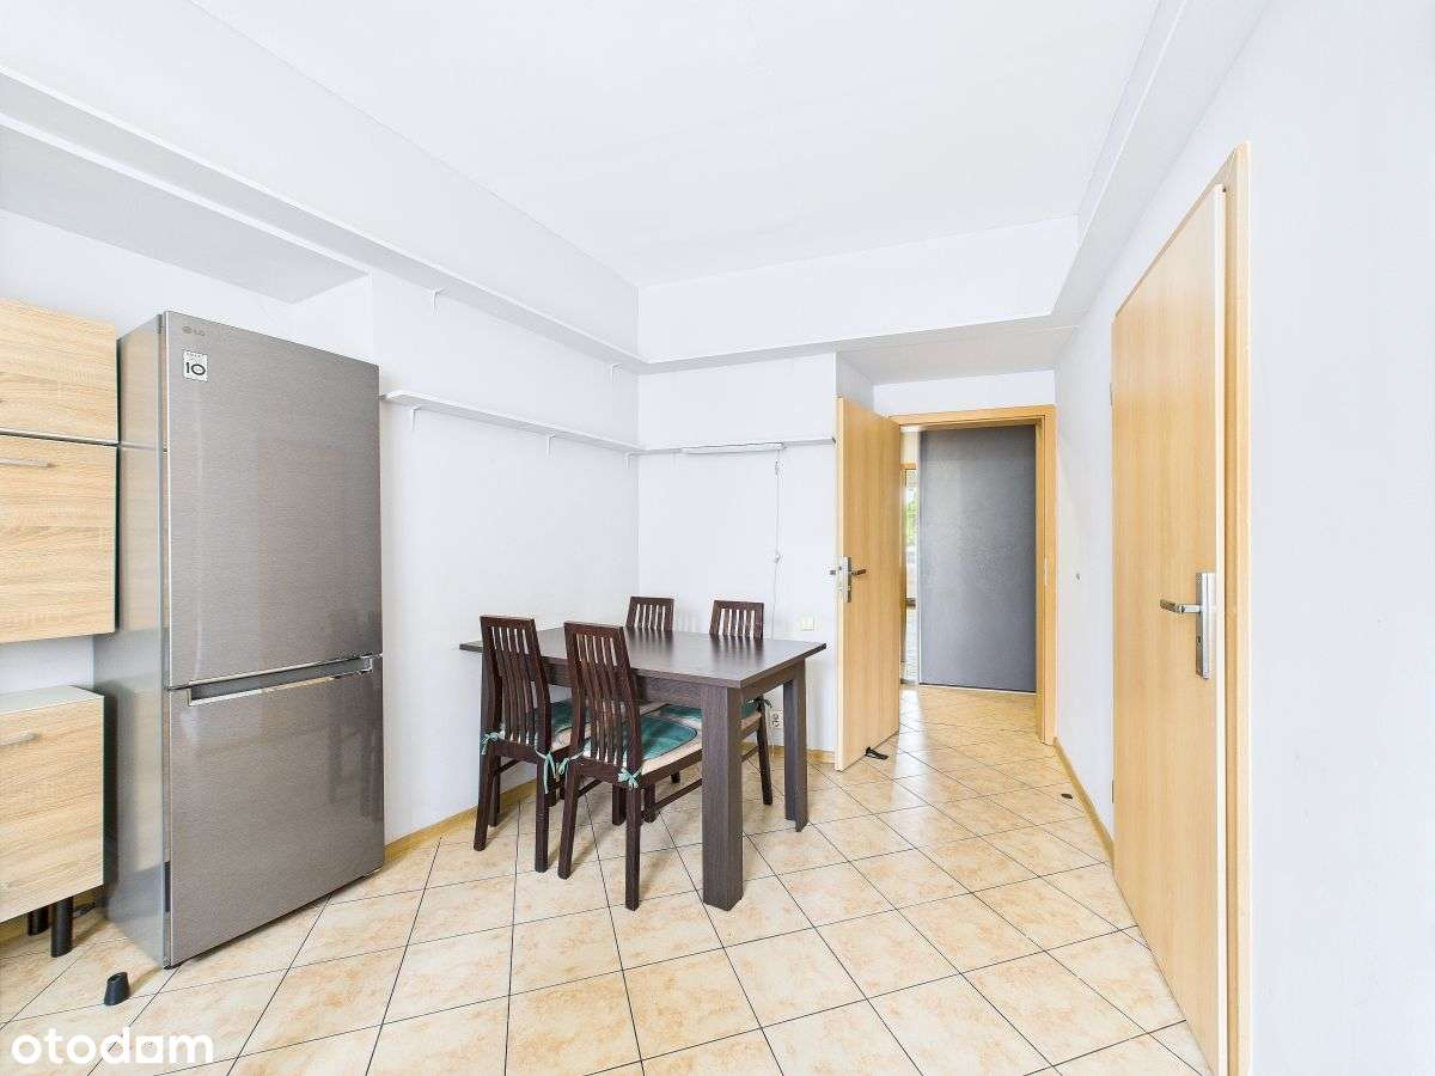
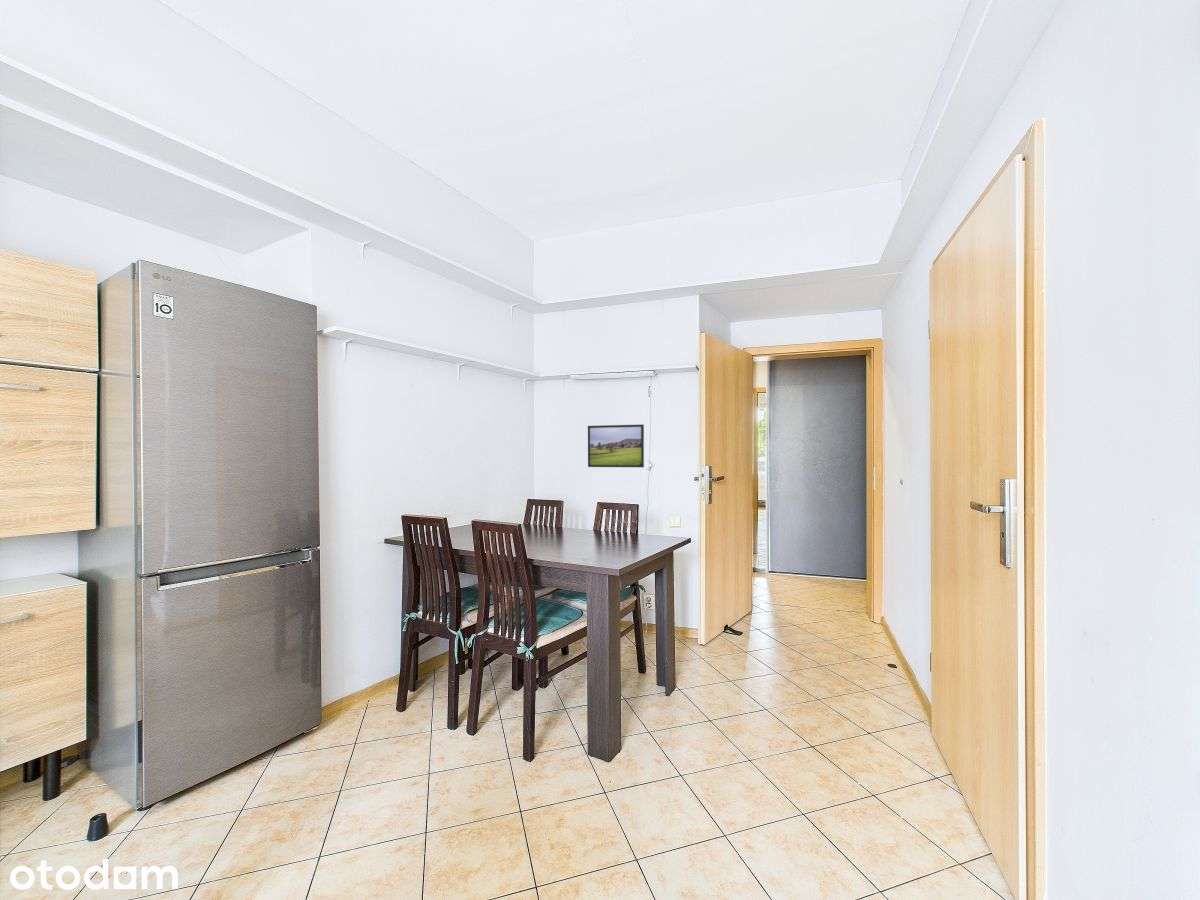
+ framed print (615, 446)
